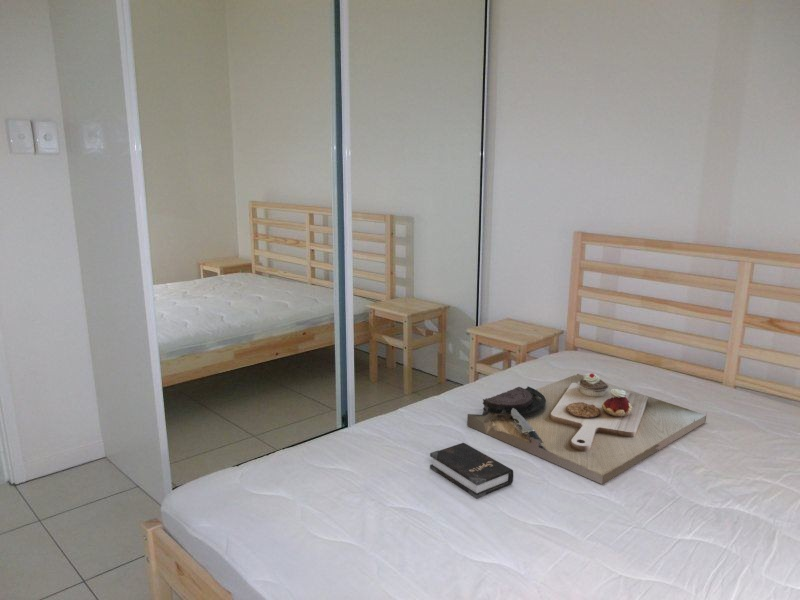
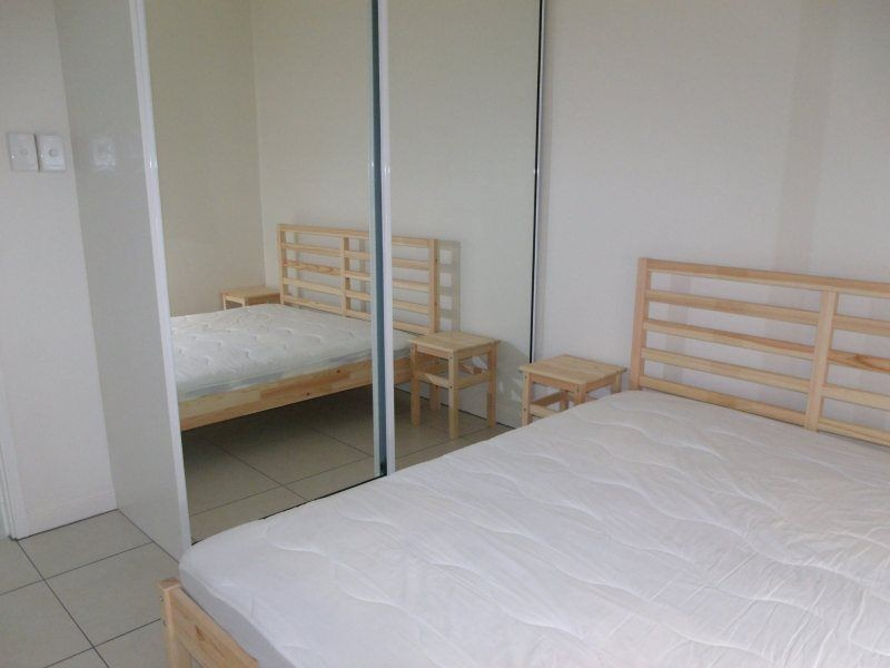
- decorative tray (588, 405)
- hardback book (470, 468)
